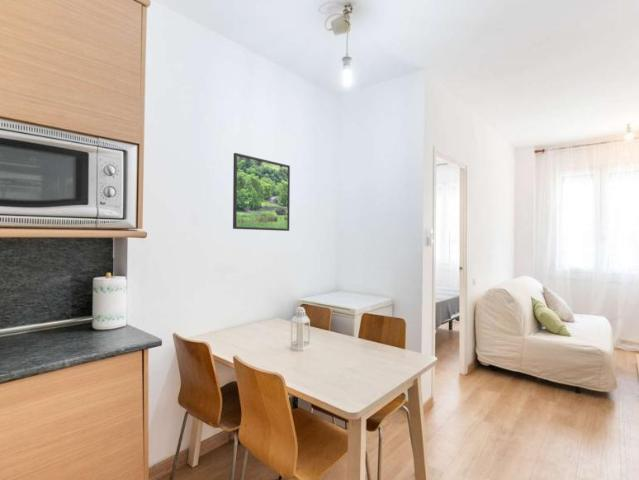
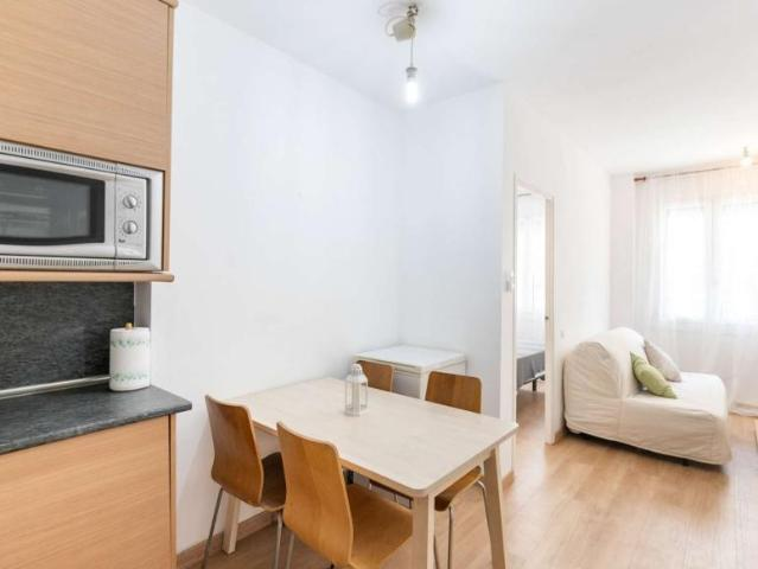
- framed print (263, 194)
